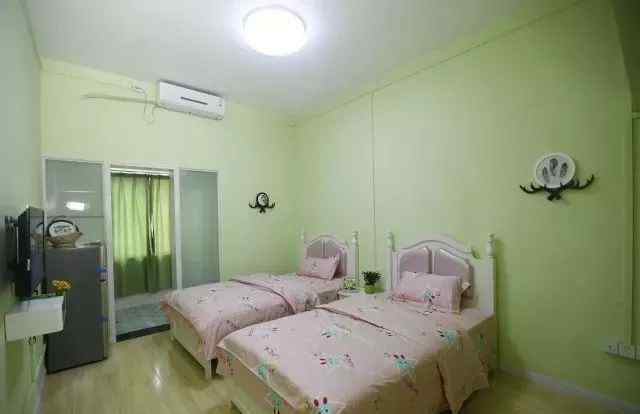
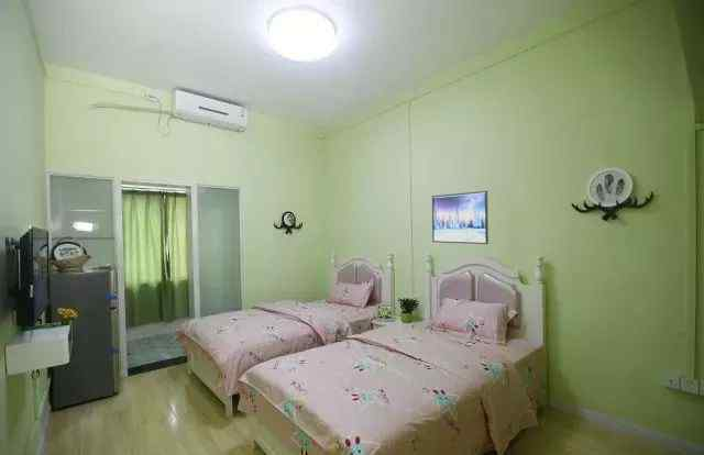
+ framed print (458, 218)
